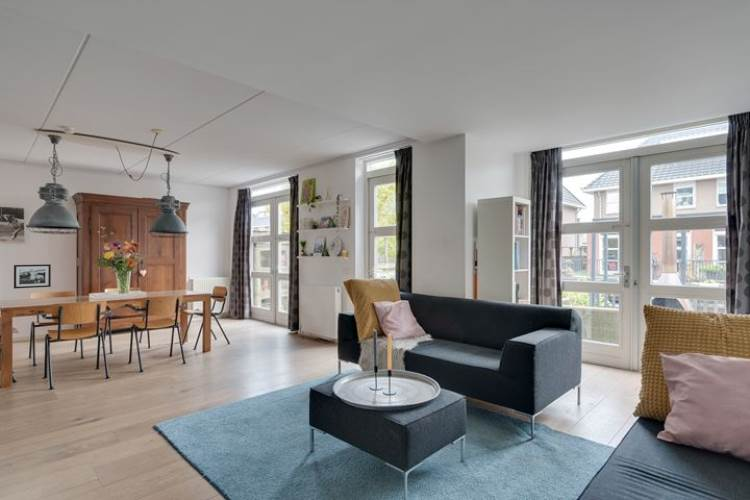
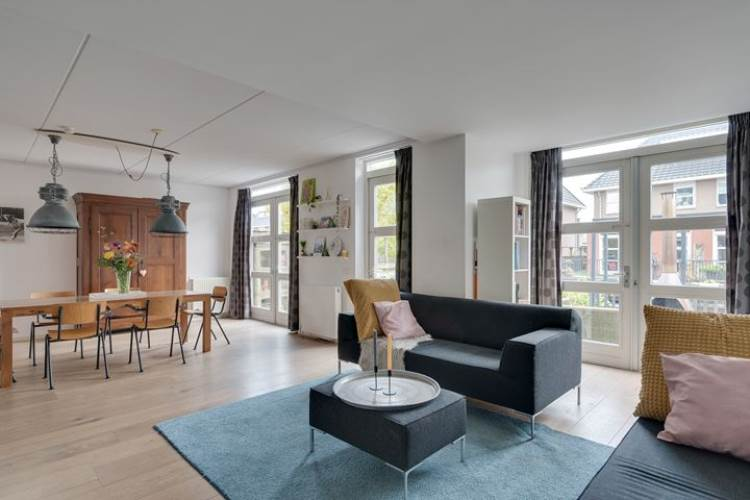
- picture frame (32, 276)
